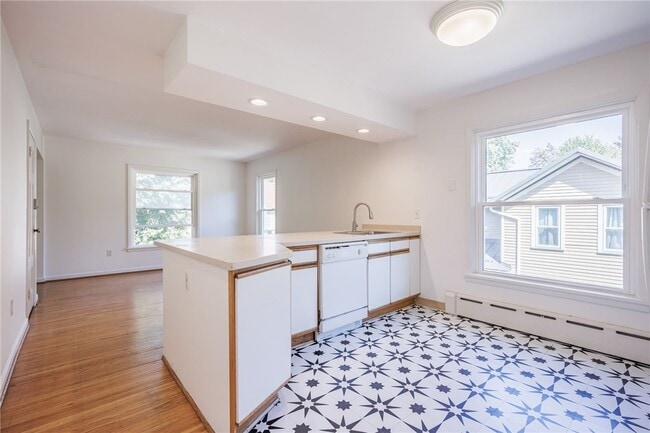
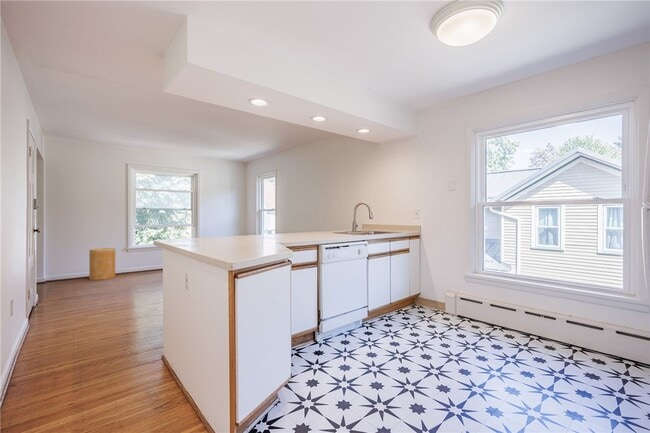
+ basket (102, 263)
